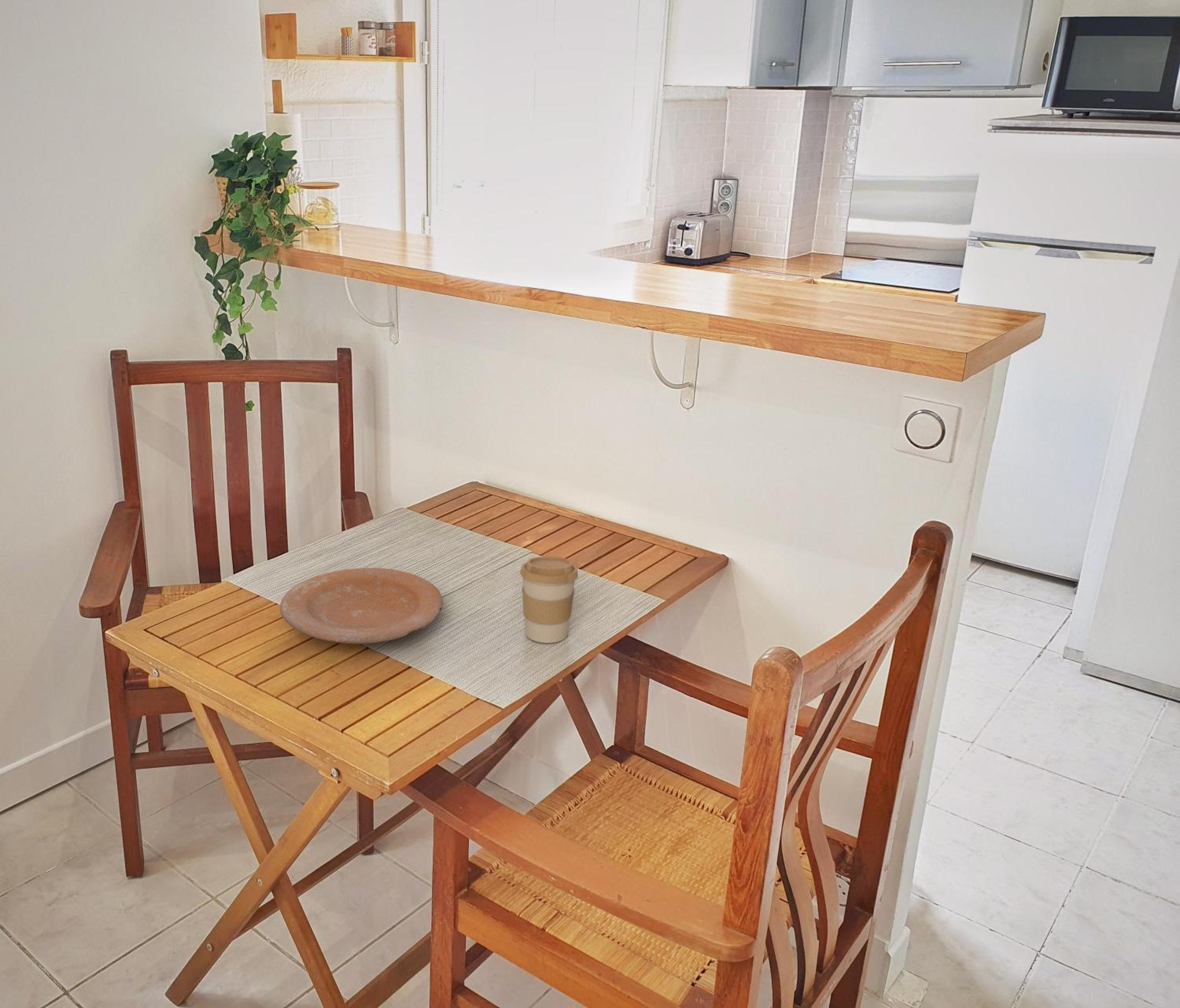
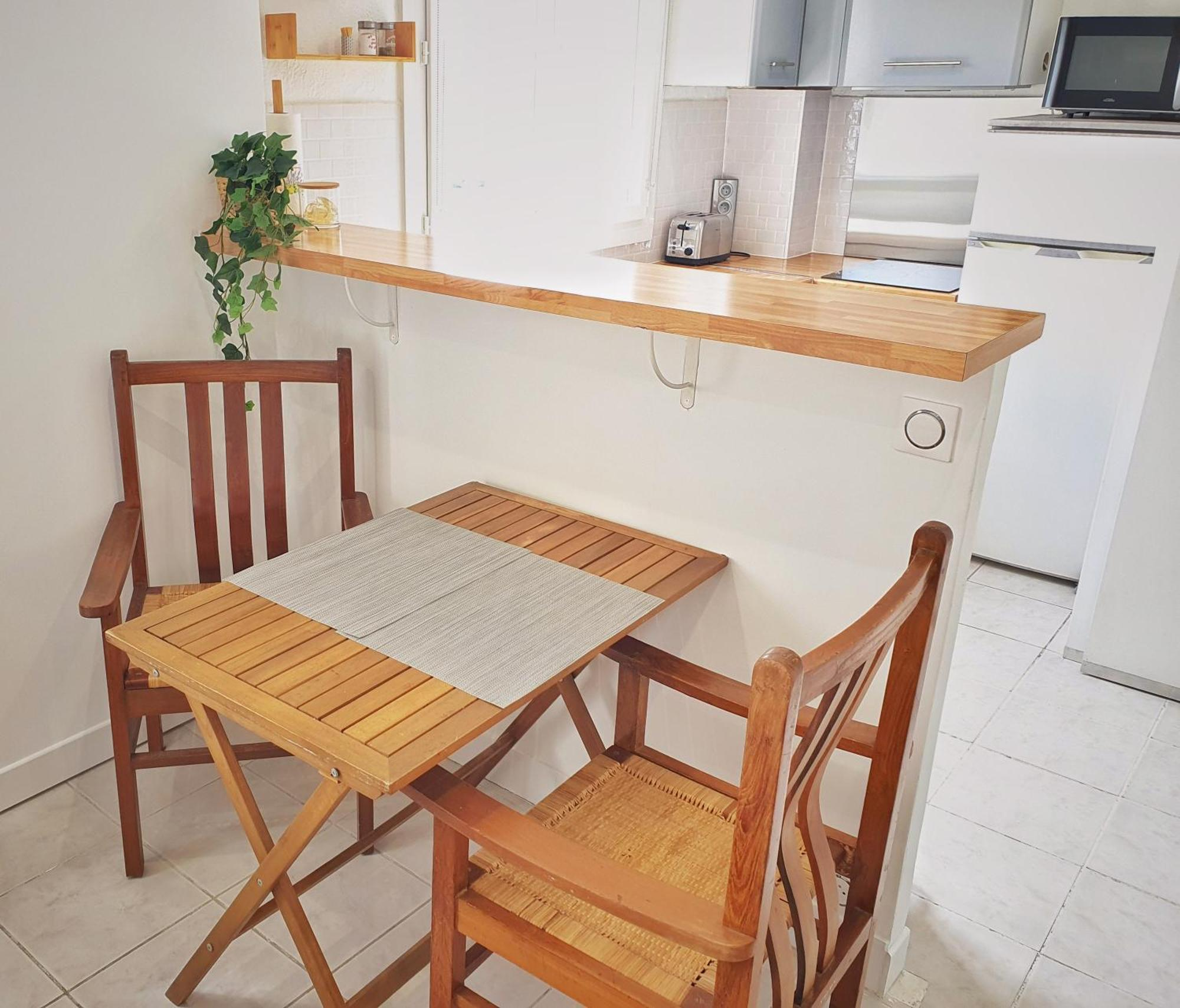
- plate (362, 611)
- coffee cup (548, 597)
